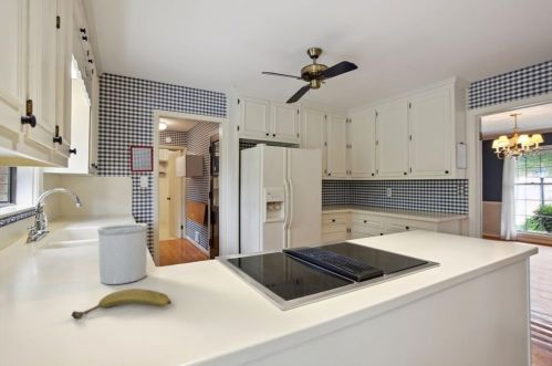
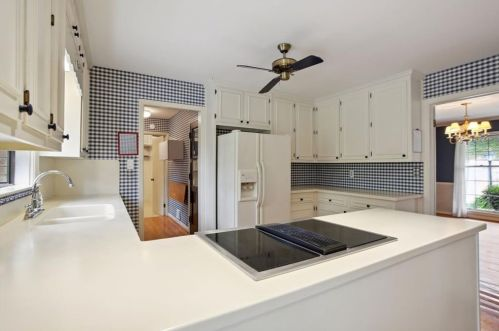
- utensil holder (123, 251)
- fruit (128, 302)
